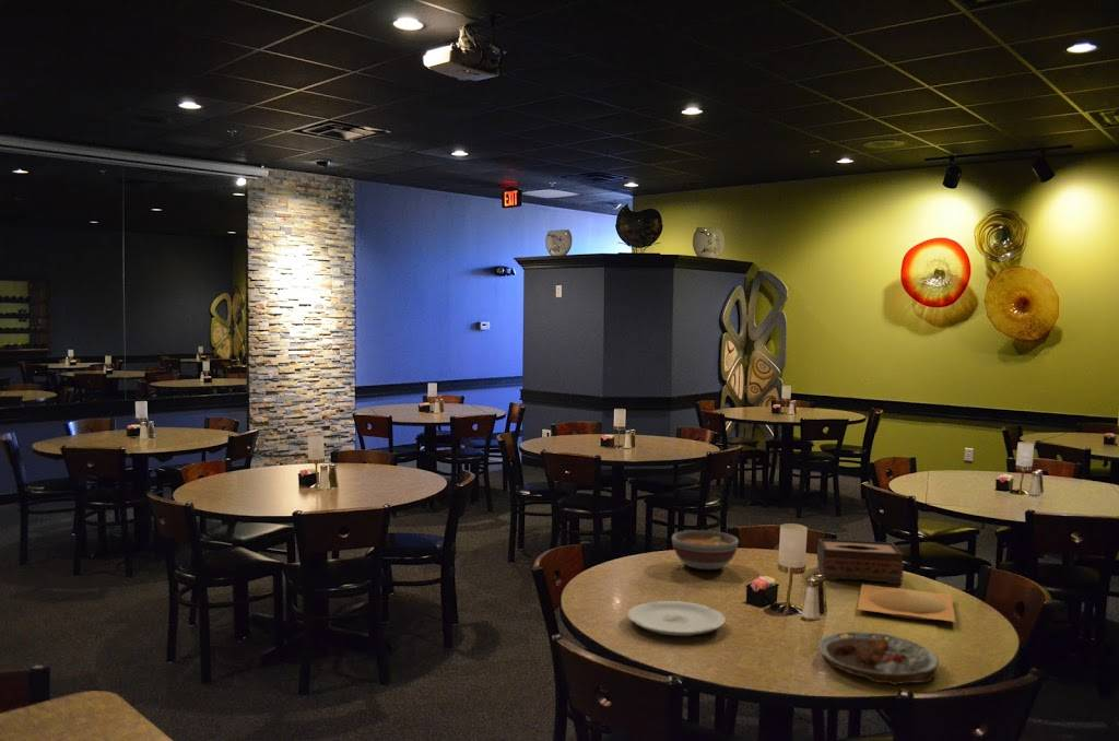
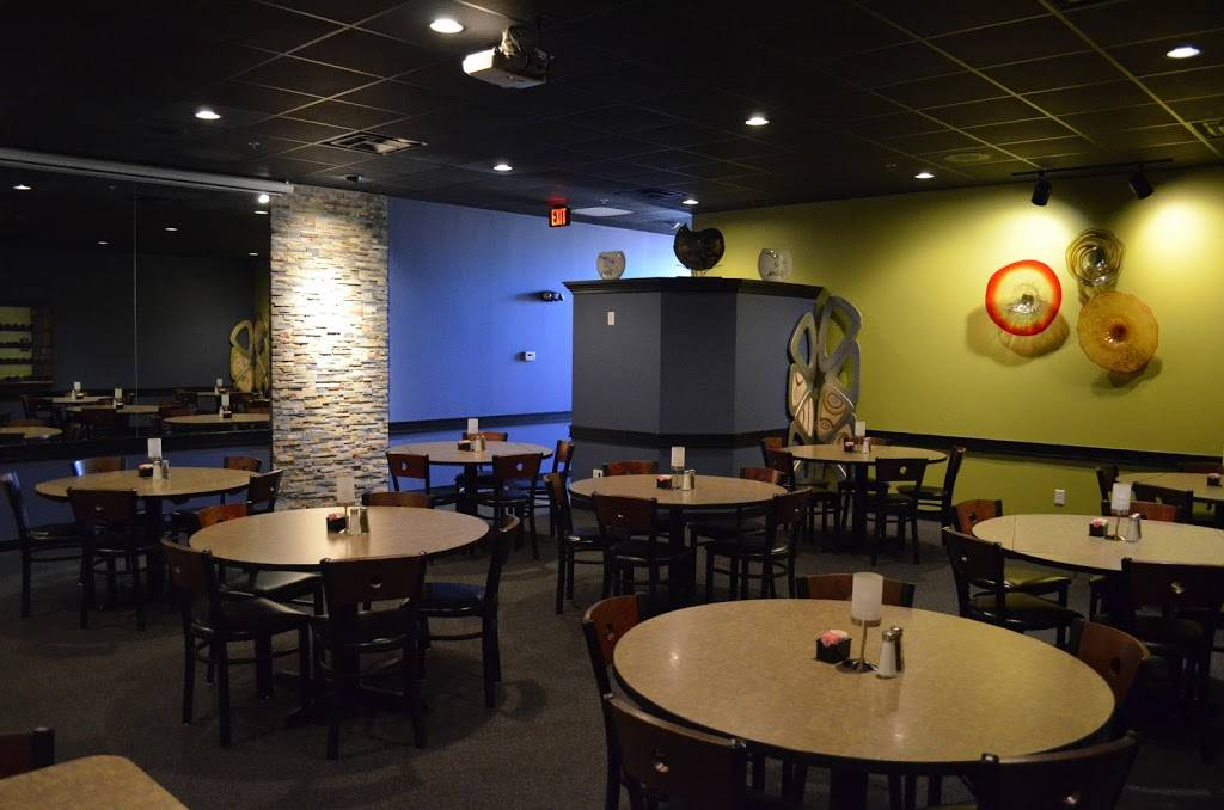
- tissue box (858, 561)
- plate (905, 599)
- plate (876, 652)
- plate (675, 620)
- bowl (704, 551)
